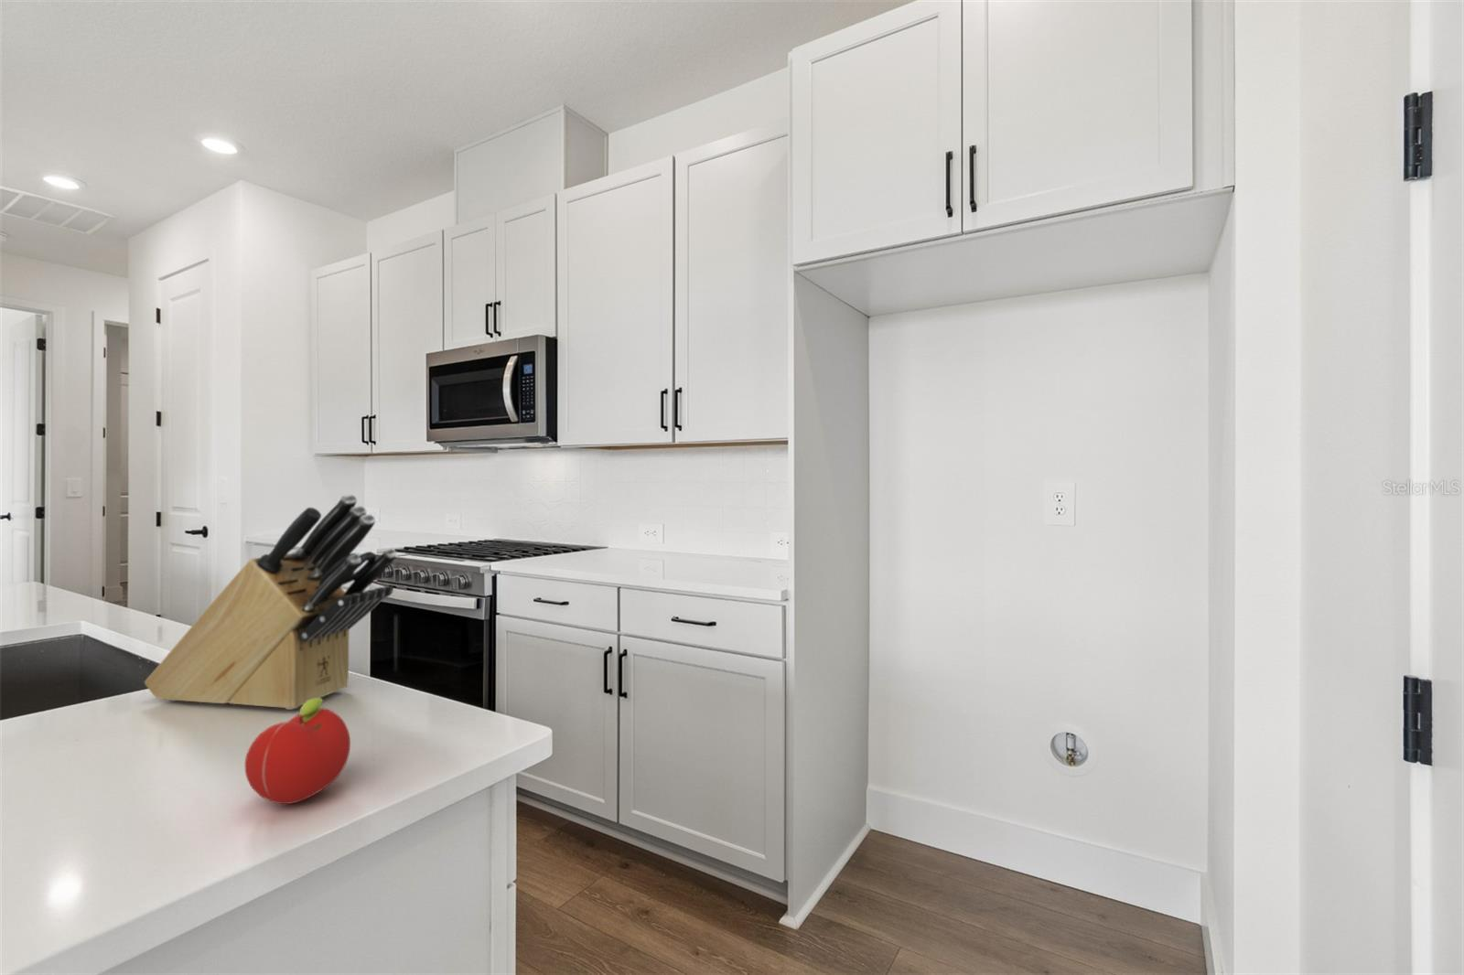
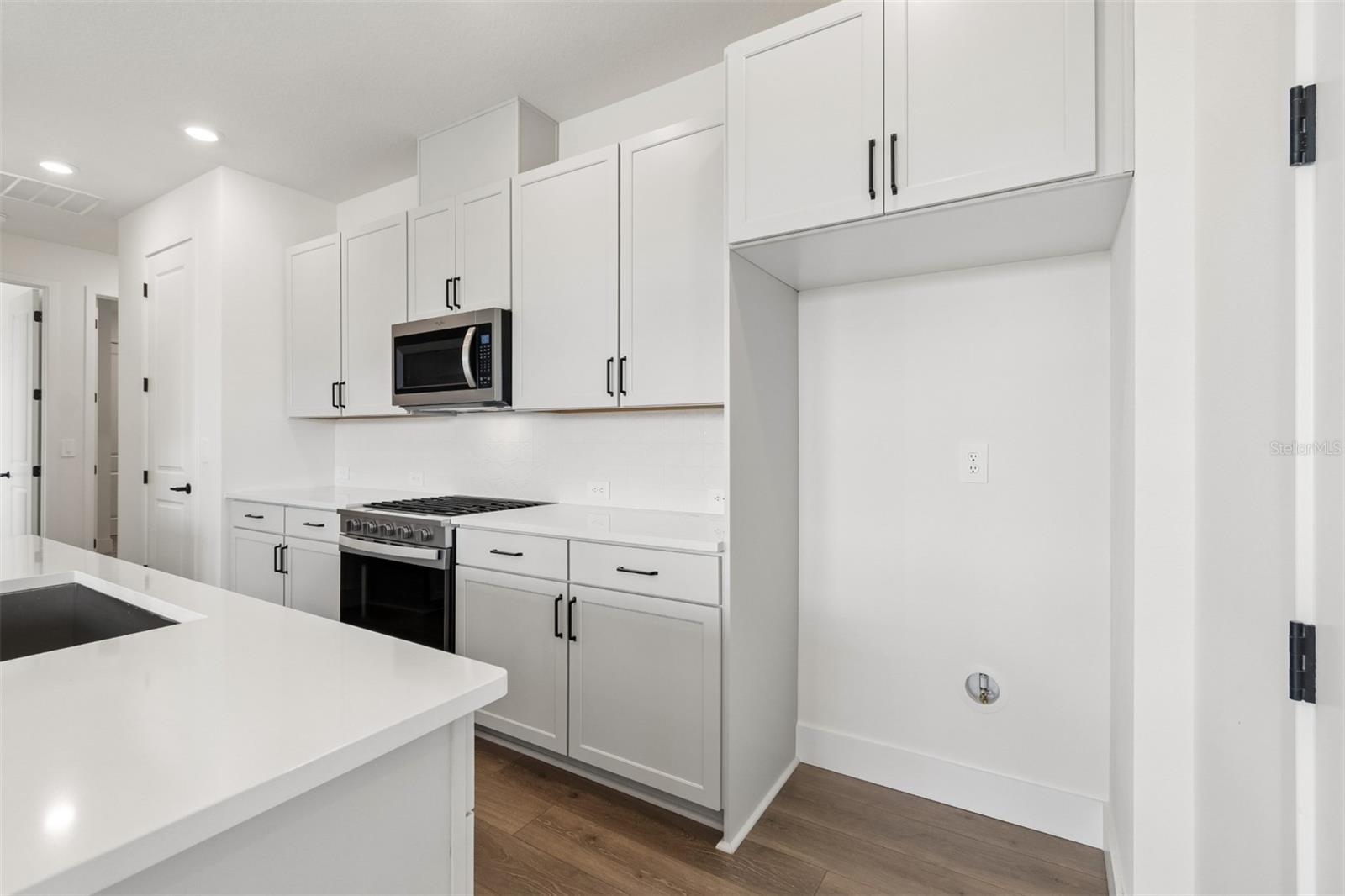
- fruit (299, 749)
- knife block (274, 595)
